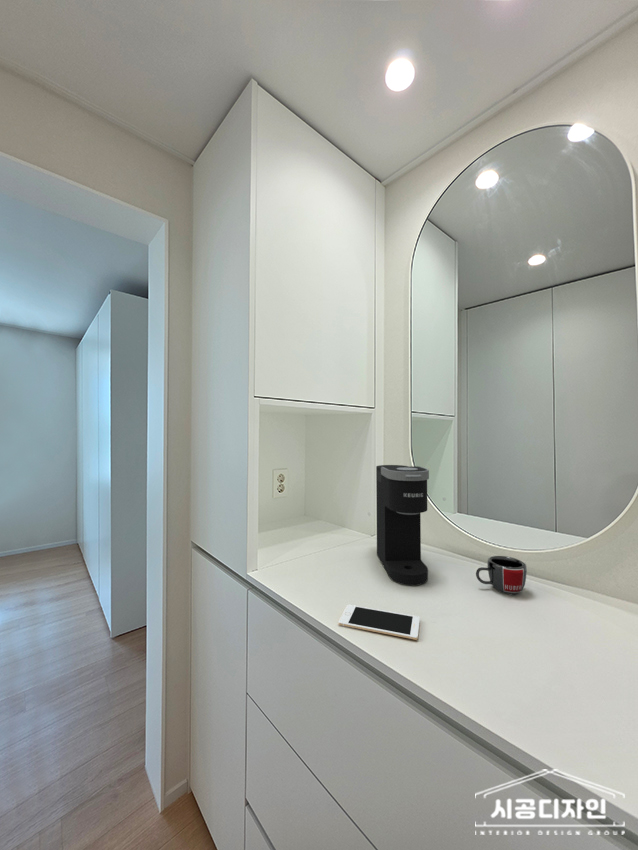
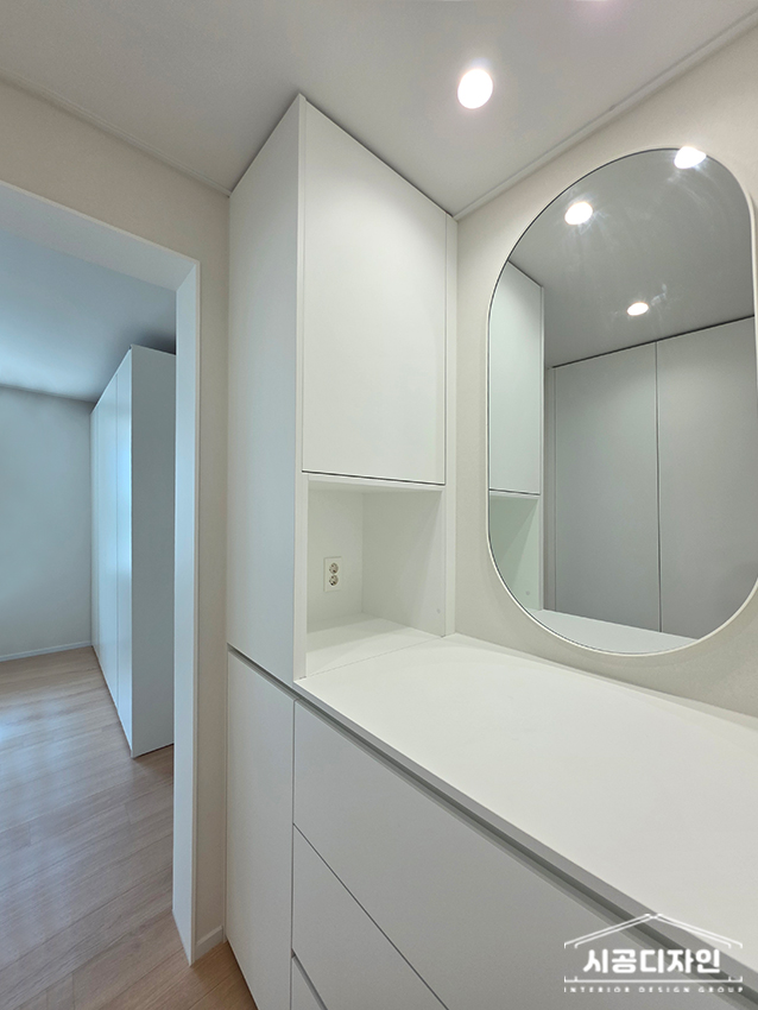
- mug (500, 575)
- cell phone (379, 620)
- coffee maker (400, 516)
